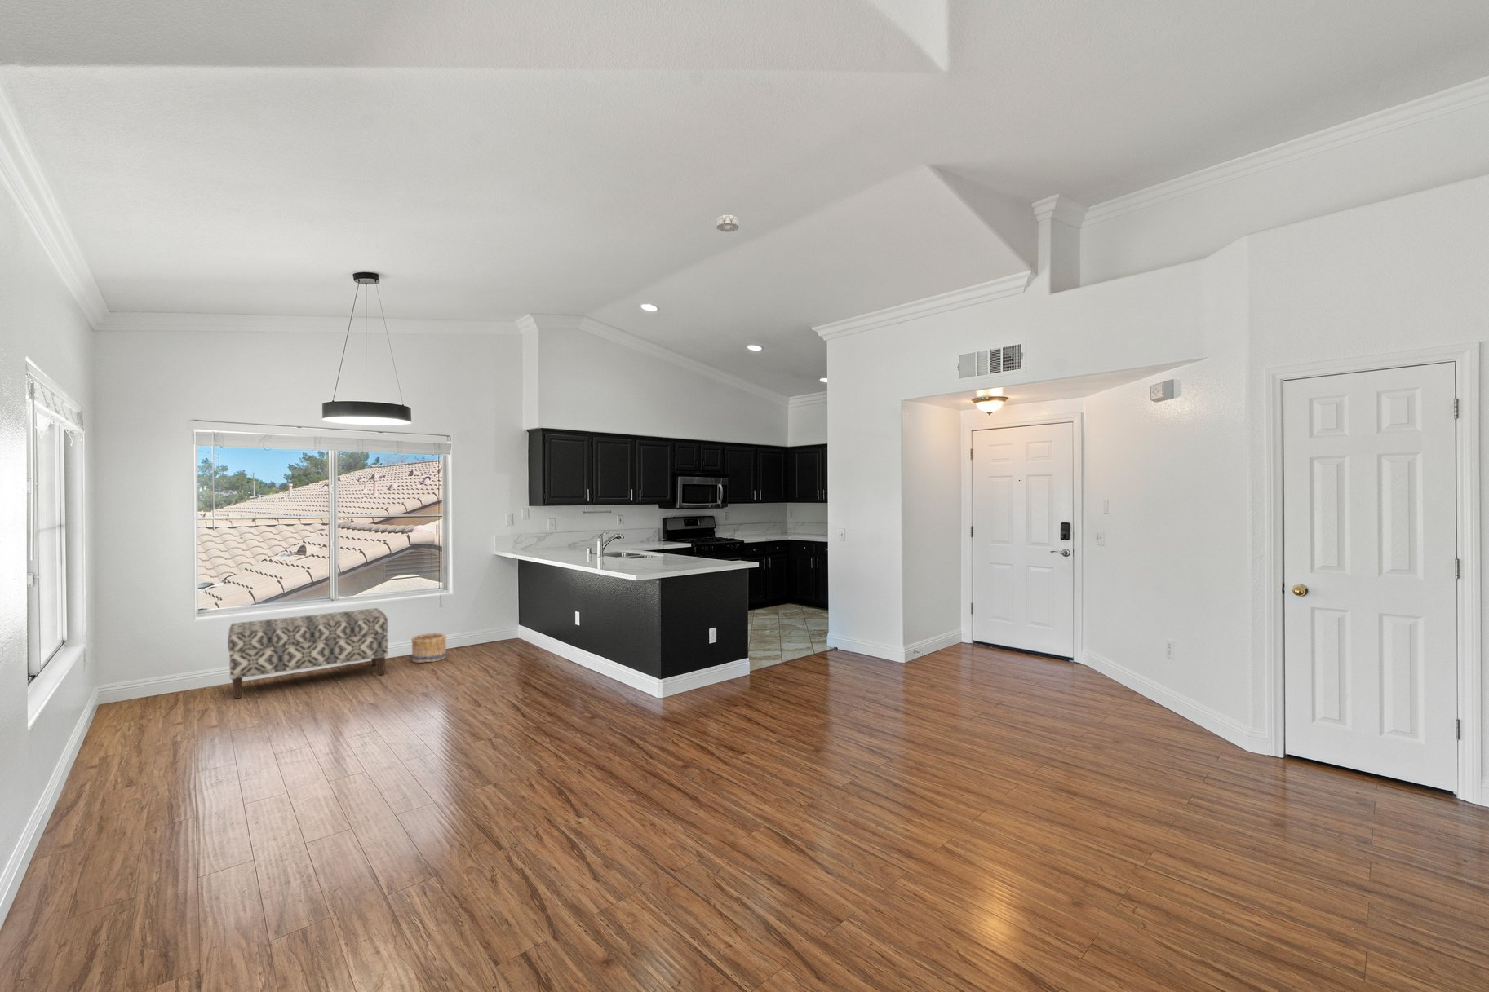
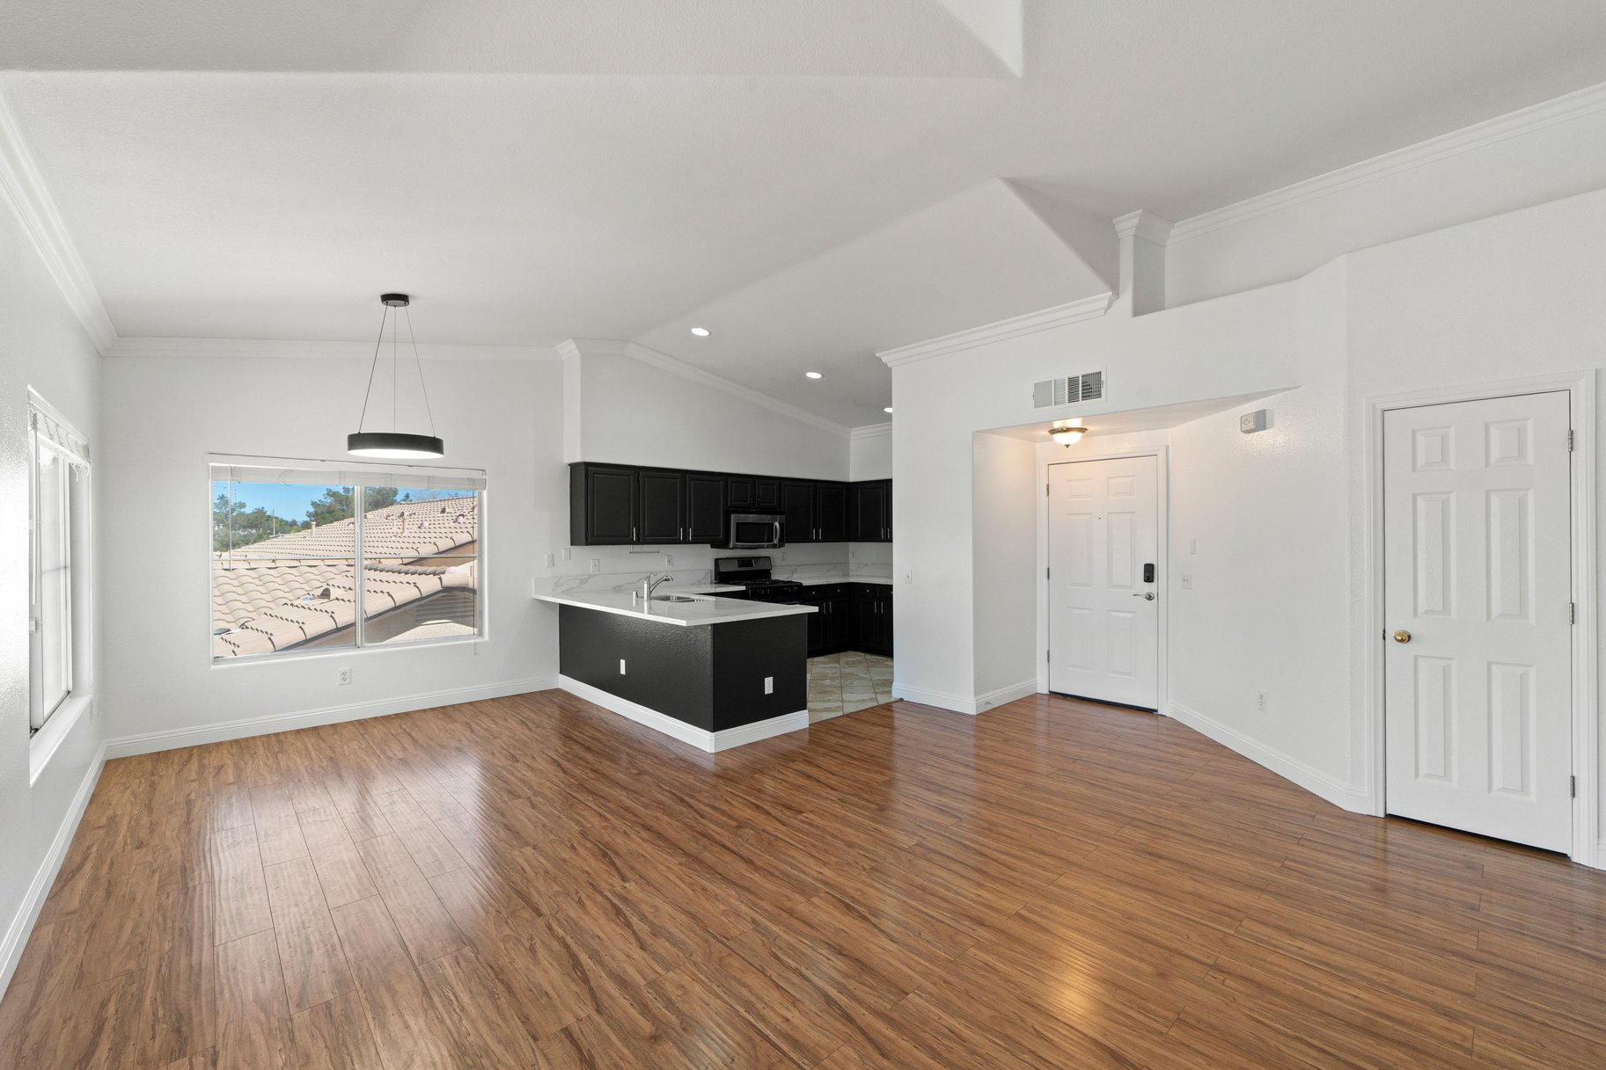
- smoke detector (727, 223)
- bench (311, 650)
- basket (429, 648)
